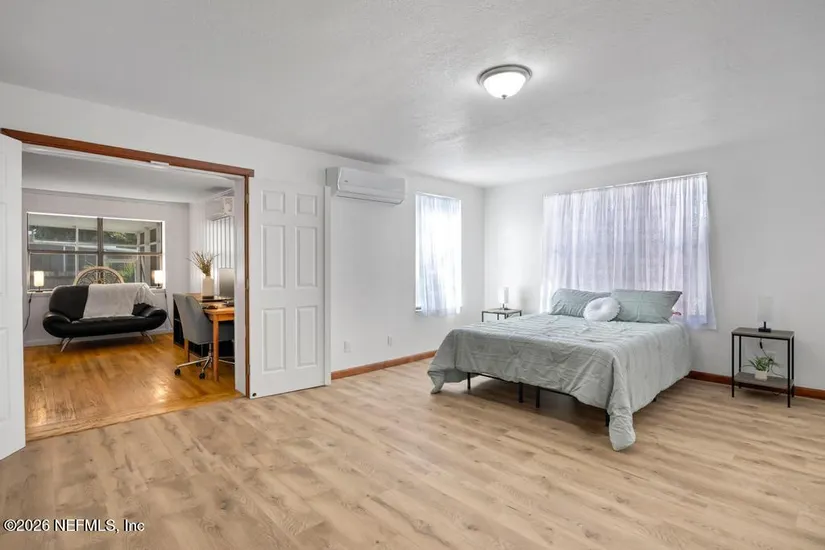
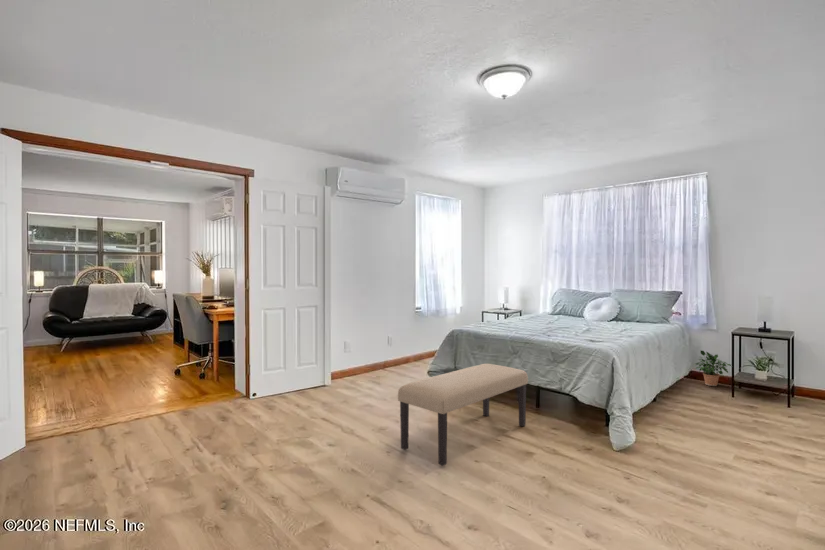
+ potted plant (714, 367)
+ bench (466, 405)
